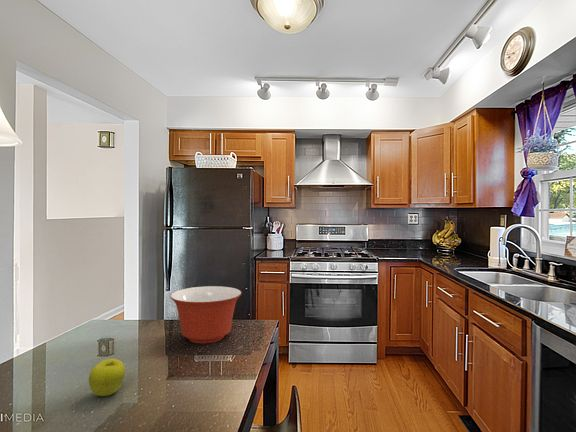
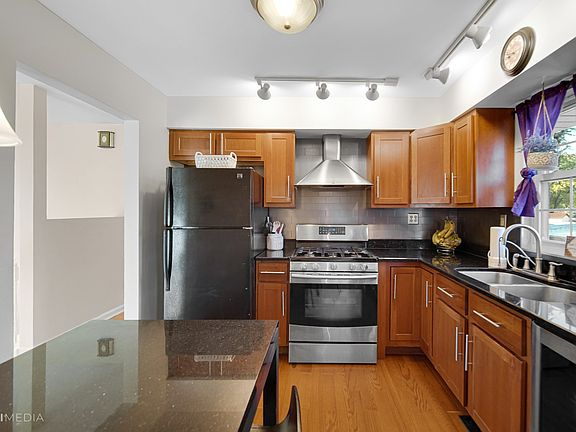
- mixing bowl (206, 315)
- fruit (107, 377)
